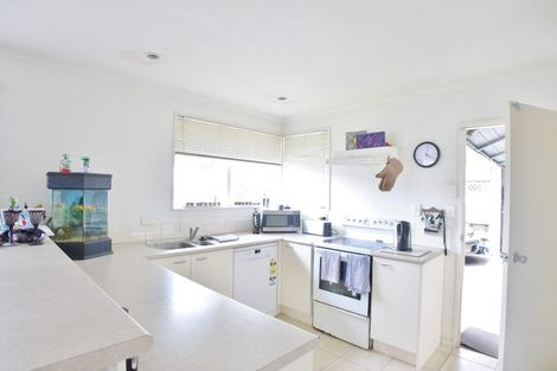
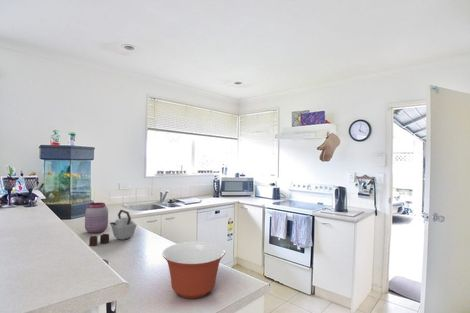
+ jar (96, 217)
+ mixing bowl (193, 270)
+ kettle (112, 226)
